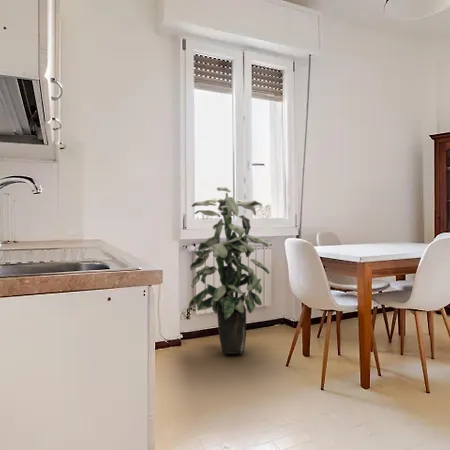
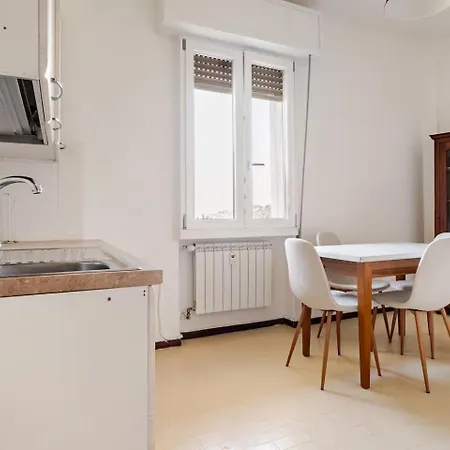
- indoor plant (226, 269)
